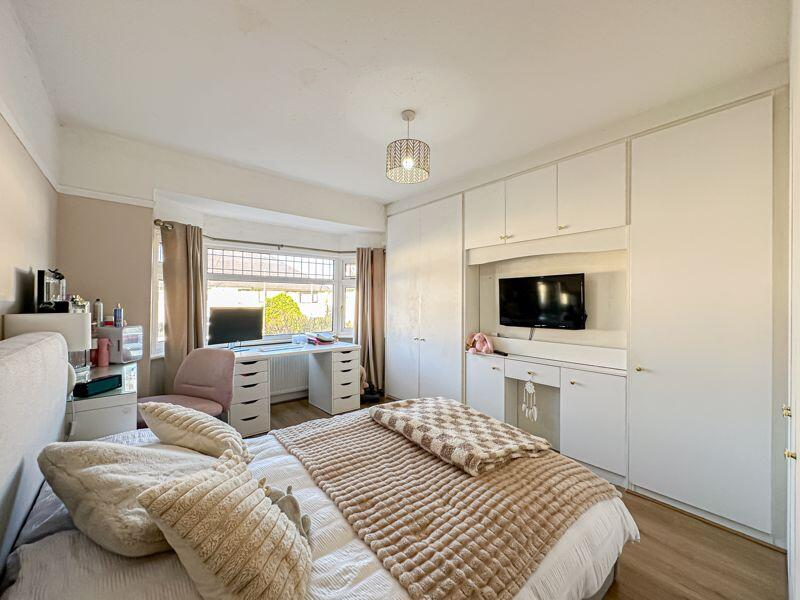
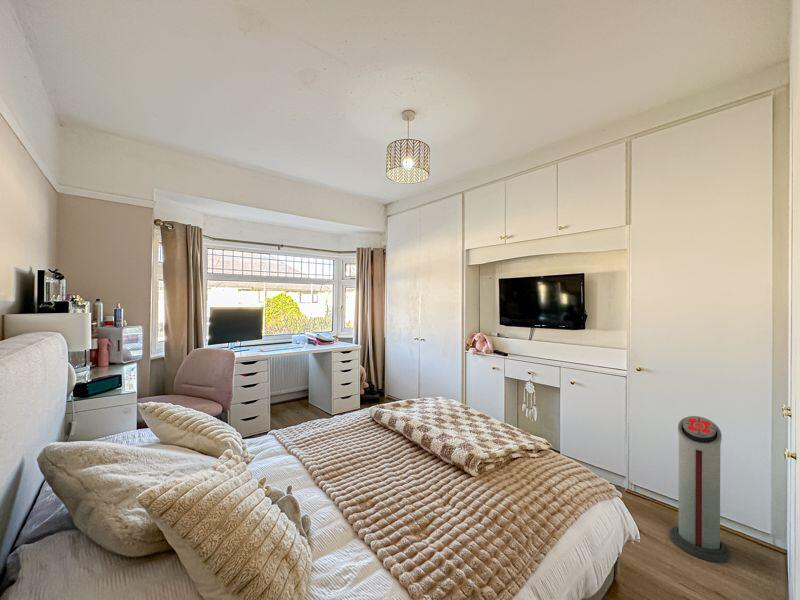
+ air purifier (698, 481)
